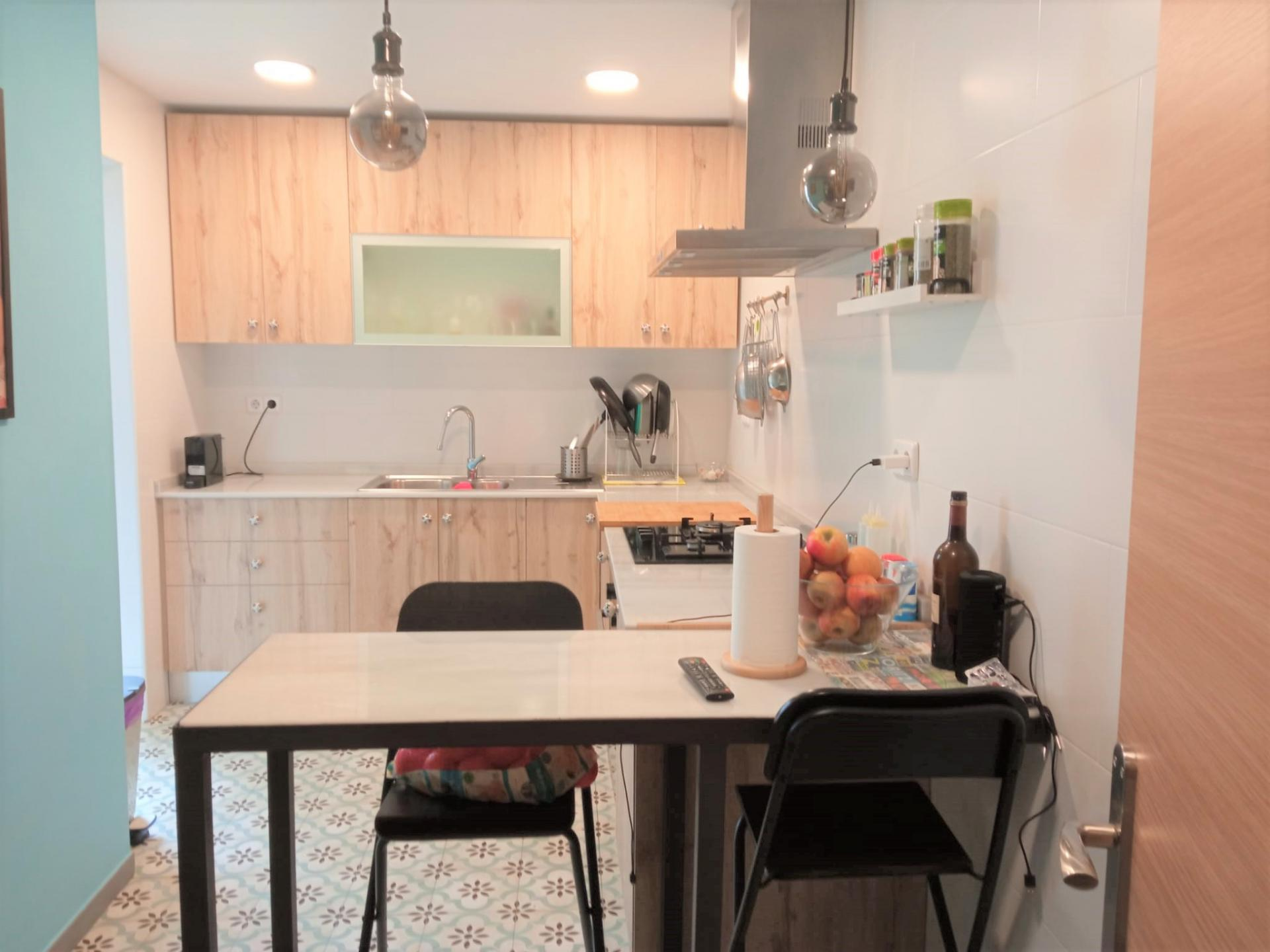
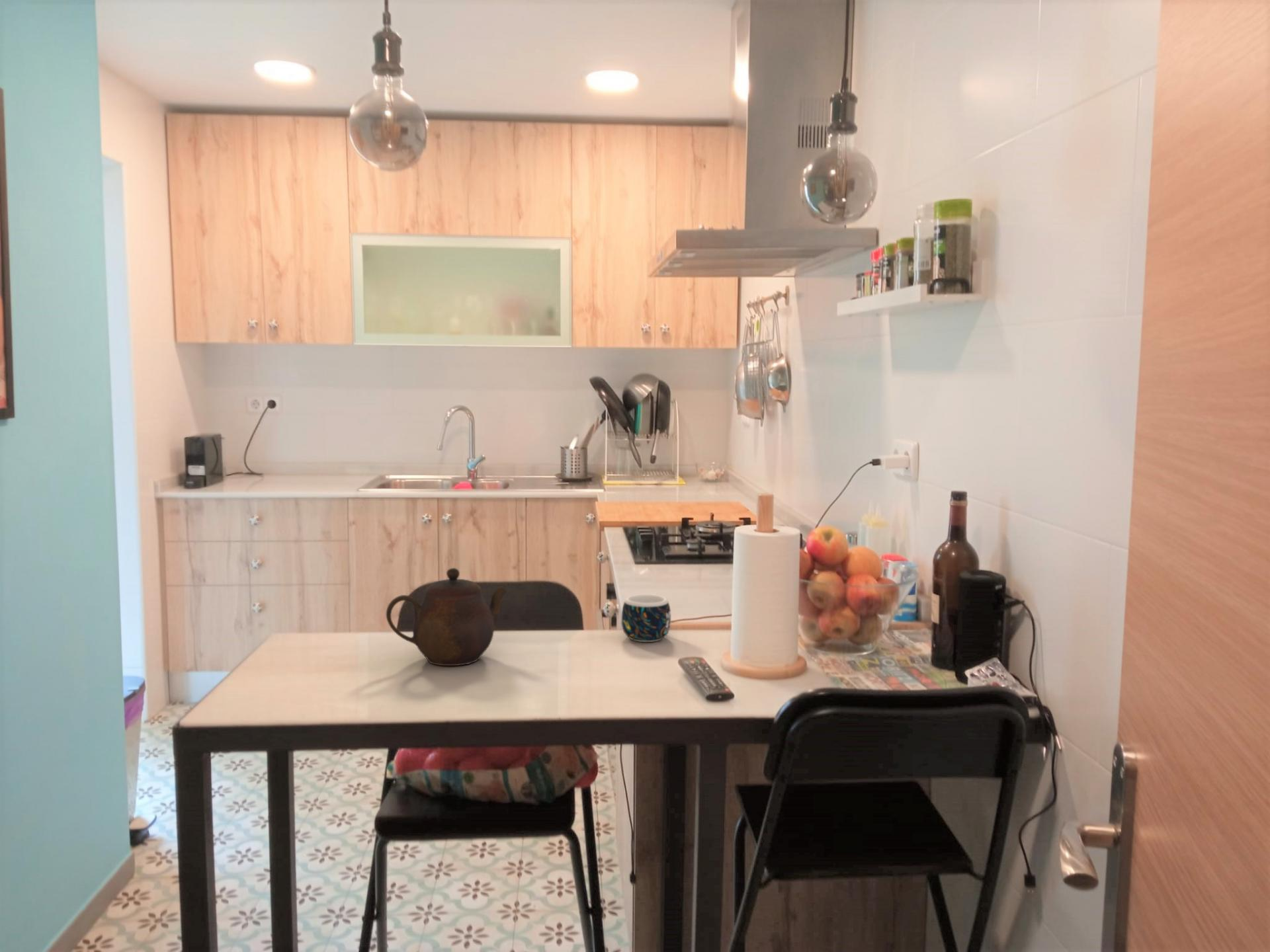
+ teapot (448, 614)
+ mug (646, 615)
